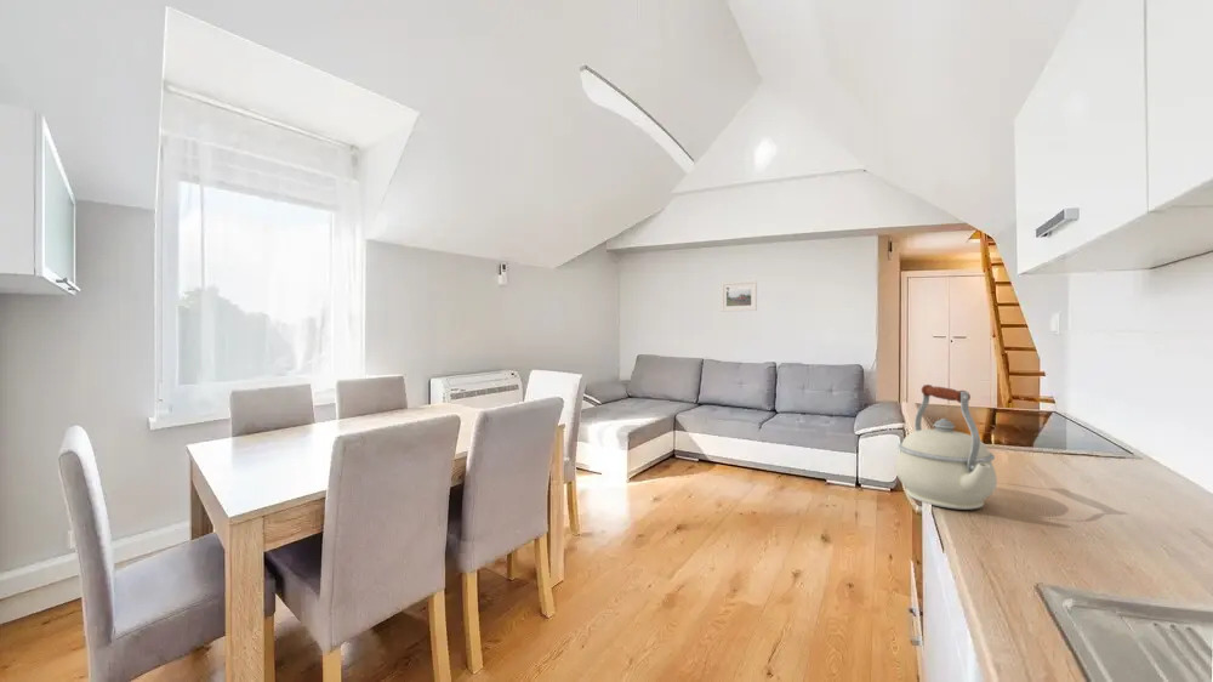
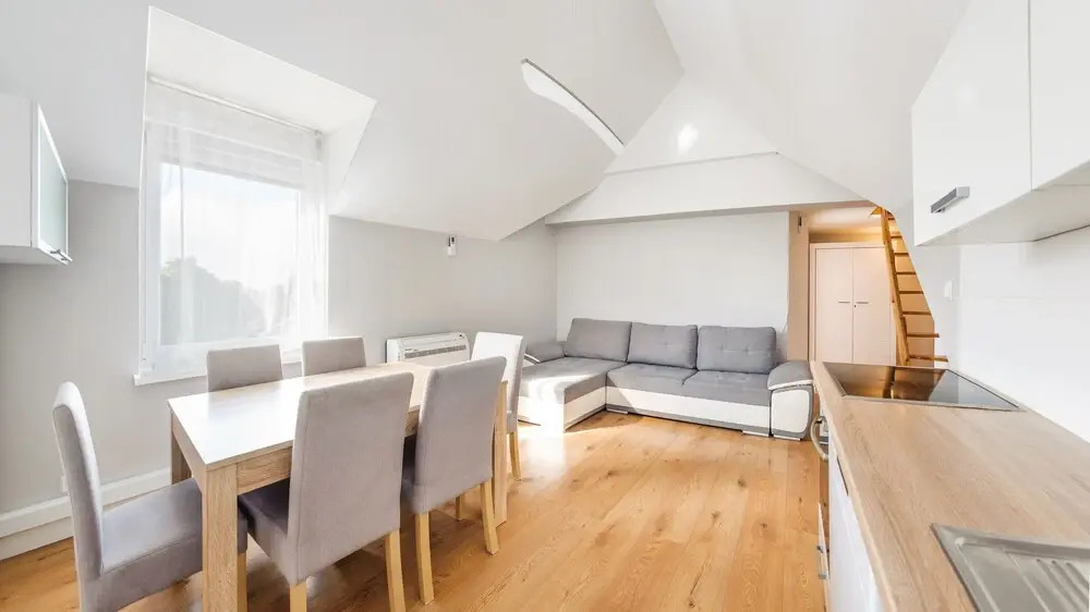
- kettle (947, 444)
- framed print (739, 296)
